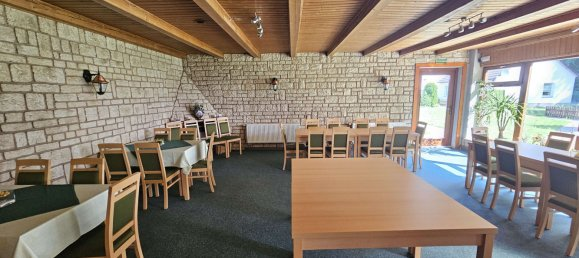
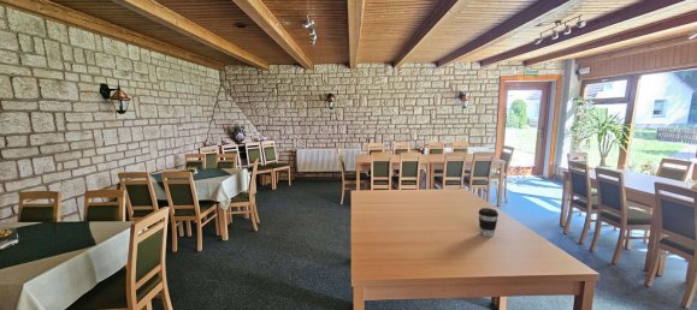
+ coffee cup (488, 222)
